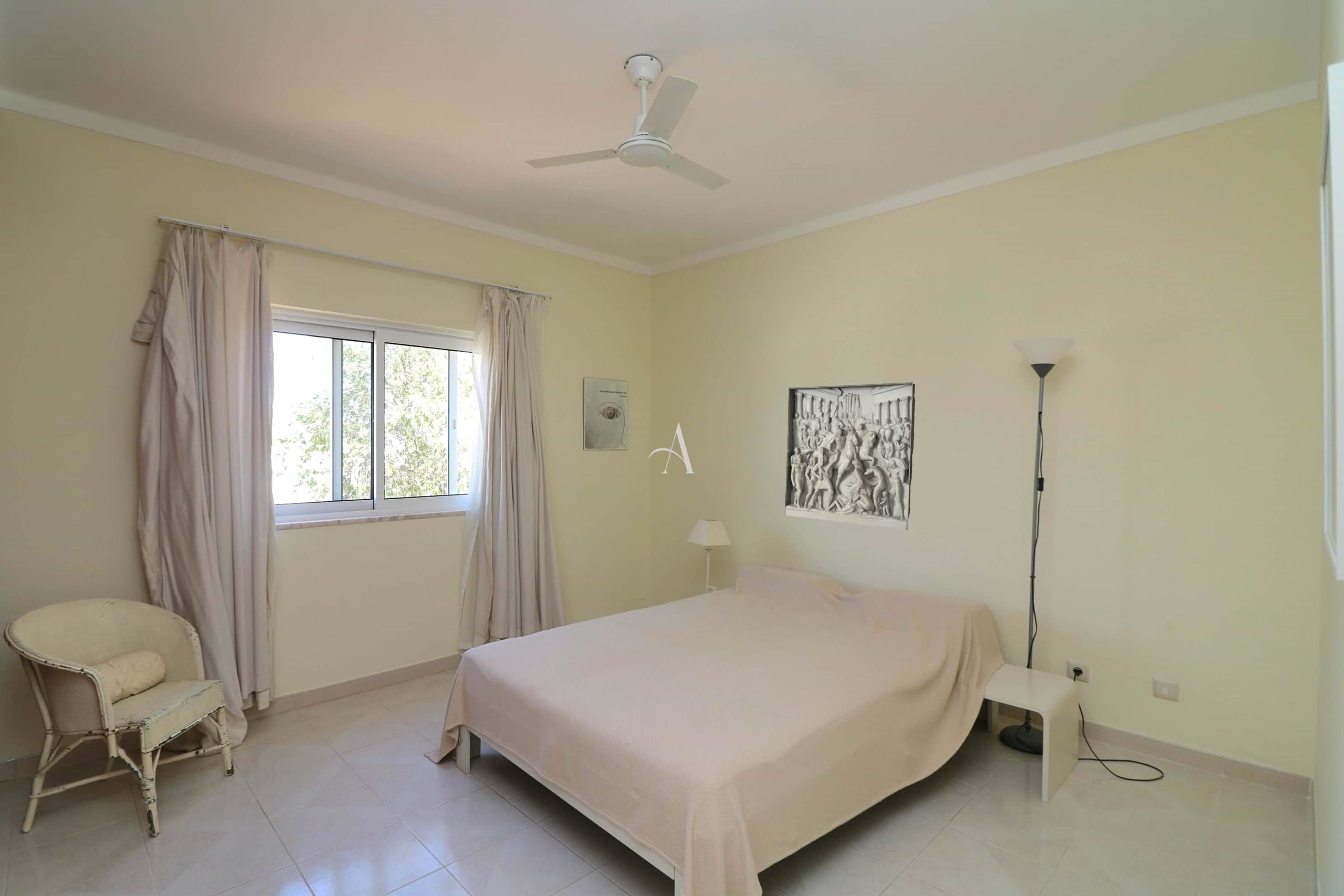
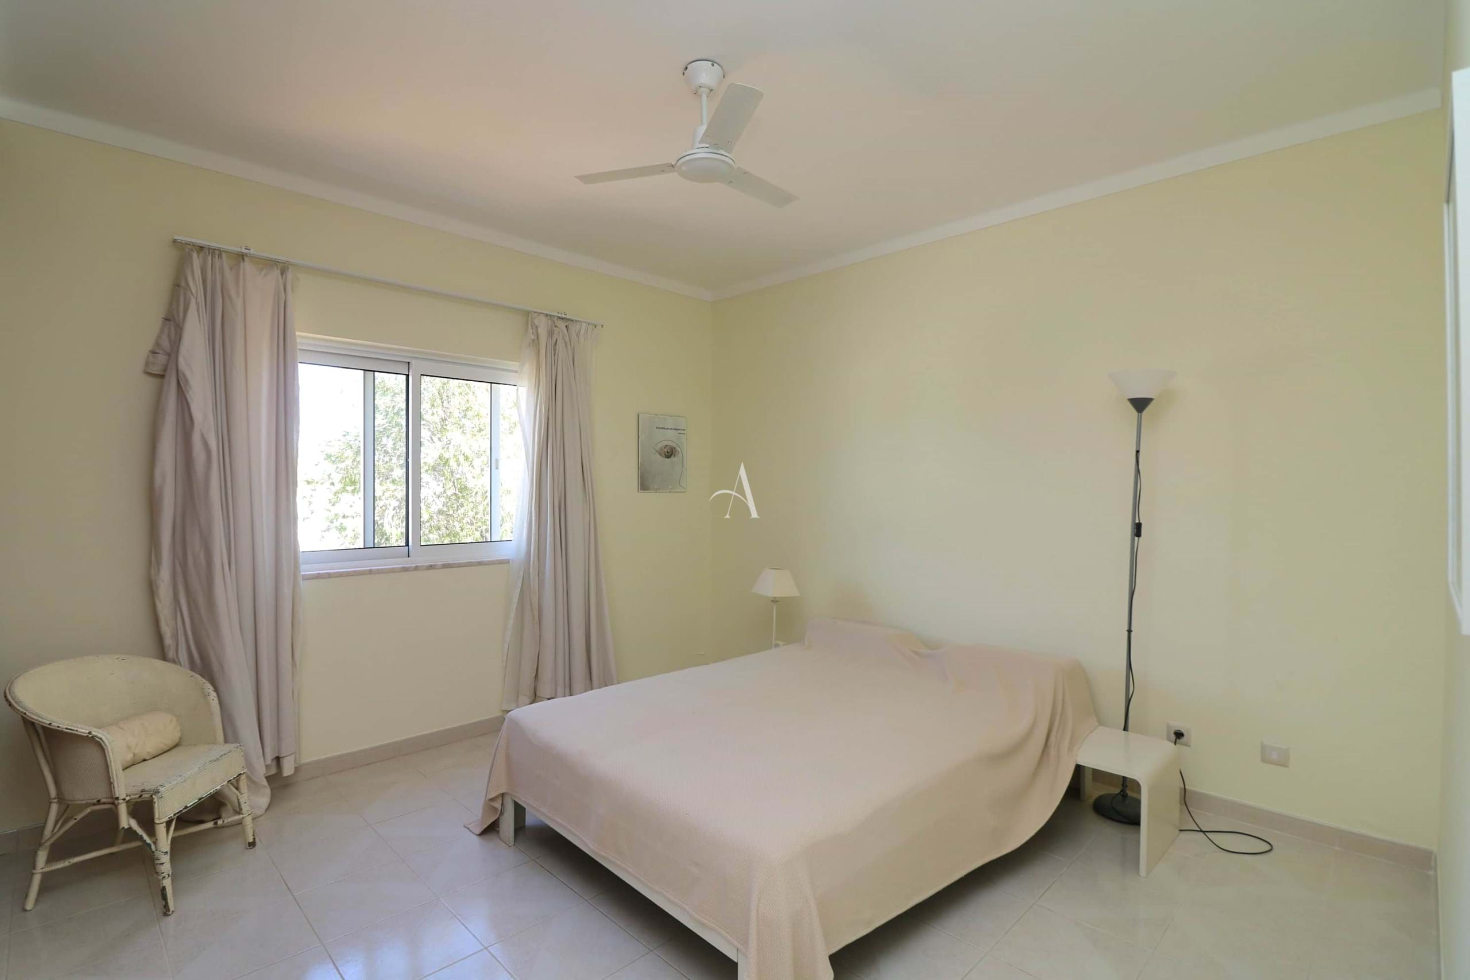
- wall panel (847, 454)
